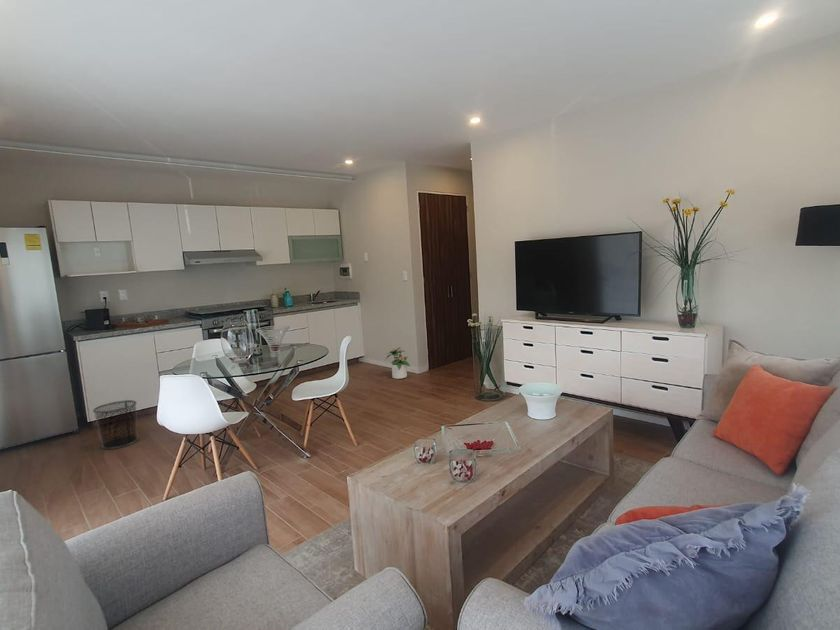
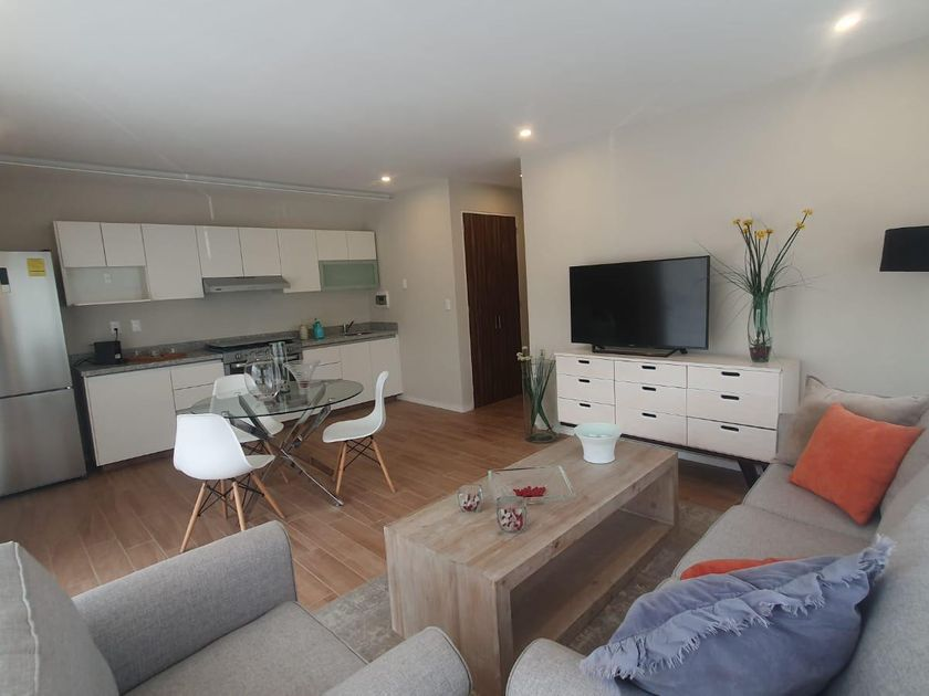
- waste bin (117, 424)
- potted plant (396, 362)
